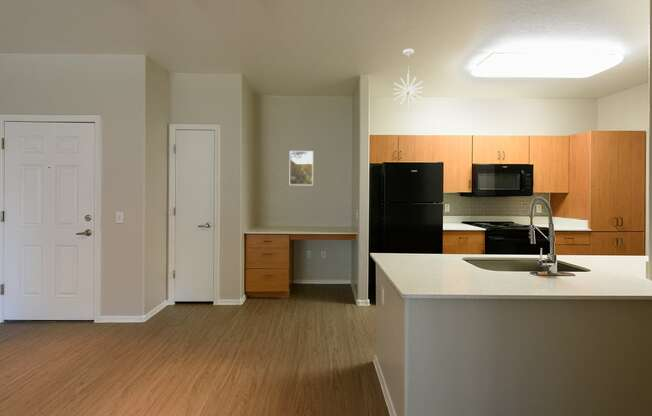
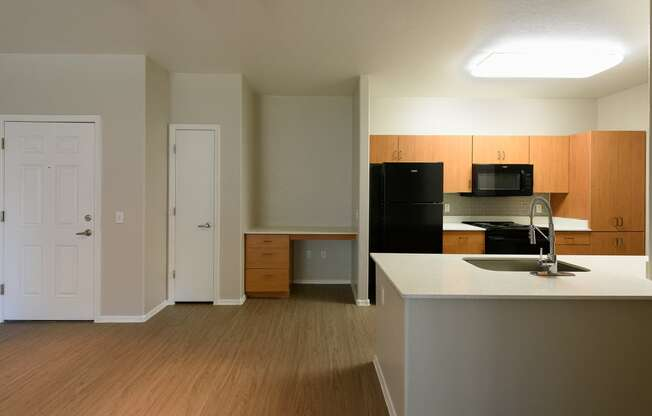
- pendant light (408, 78)
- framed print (301, 168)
